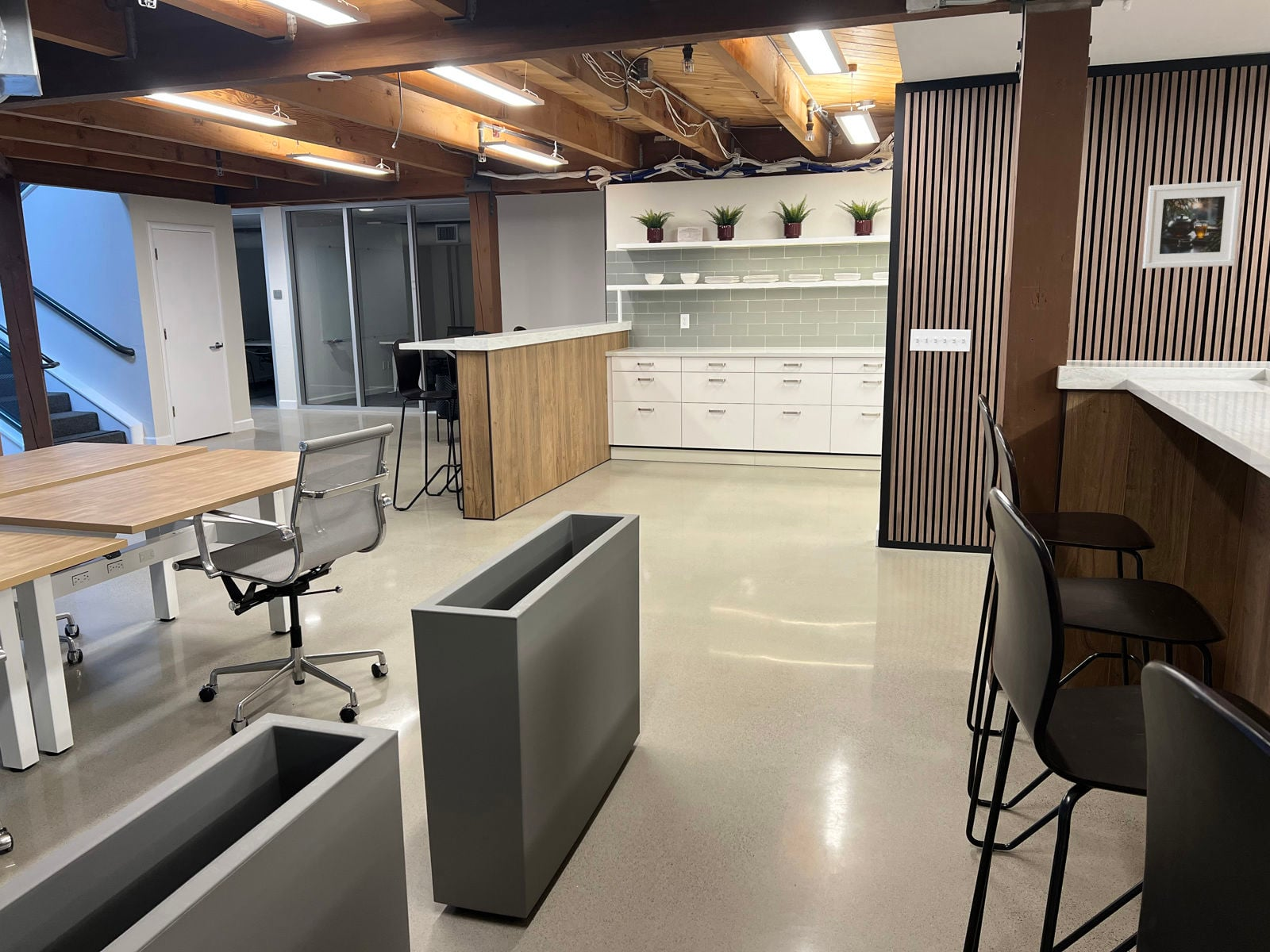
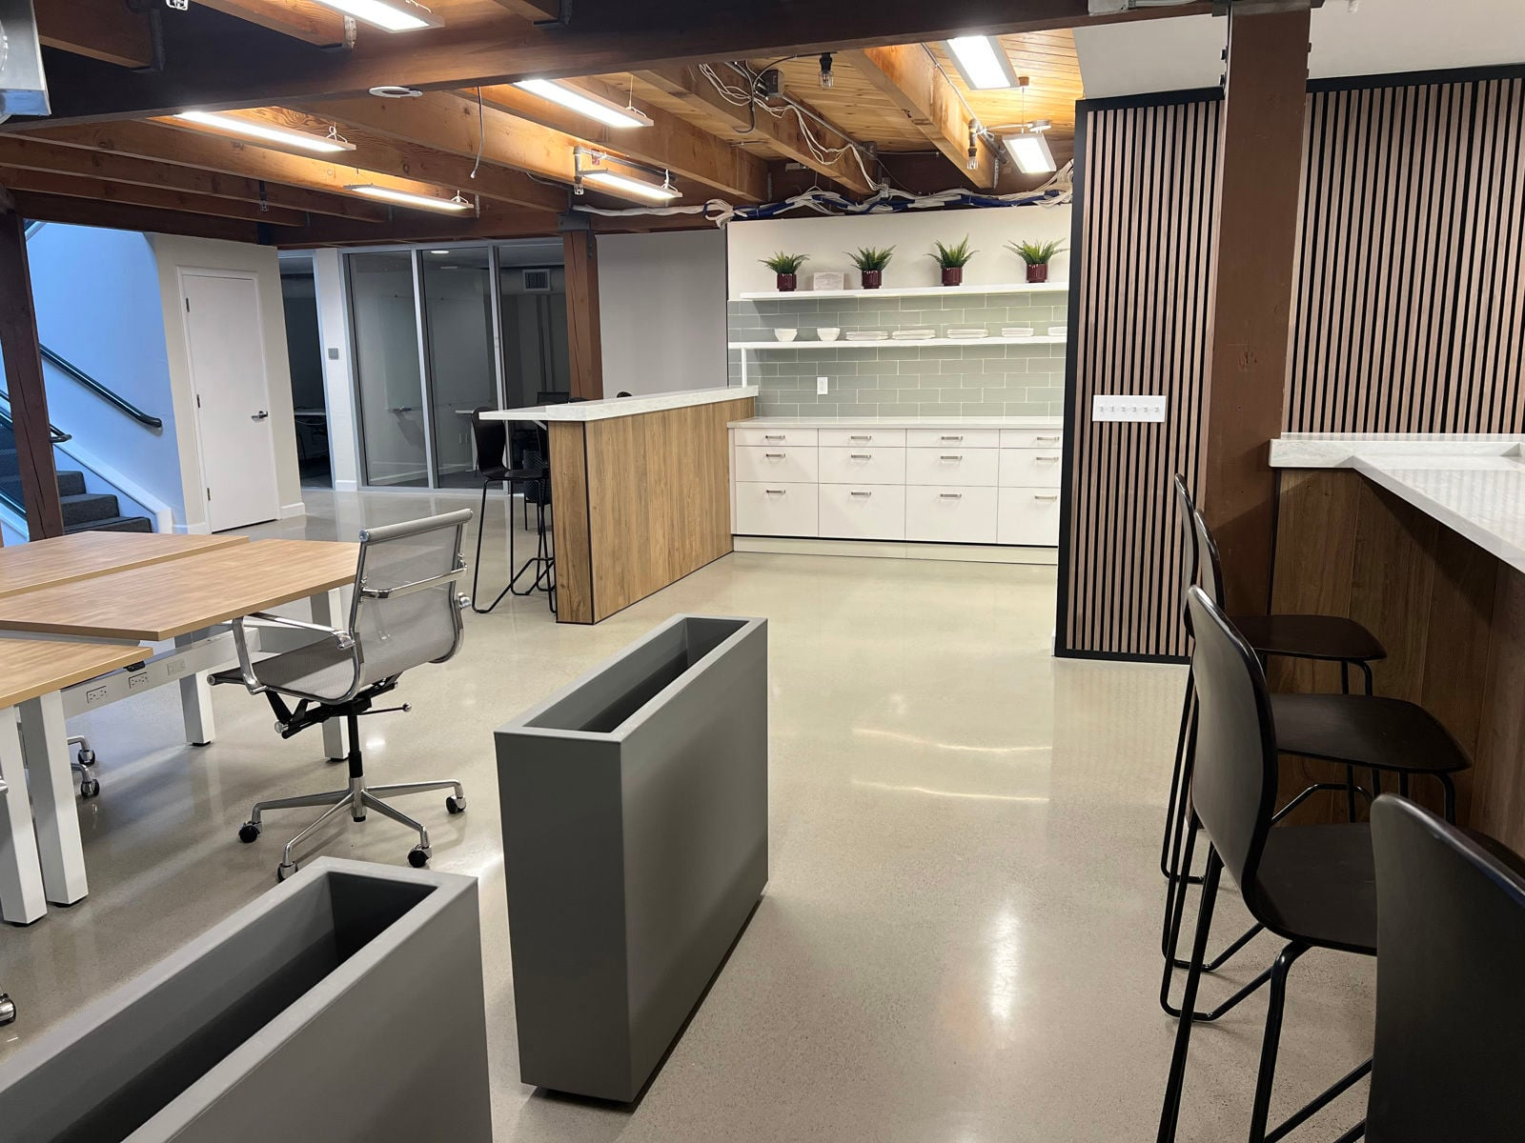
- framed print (1191, 225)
